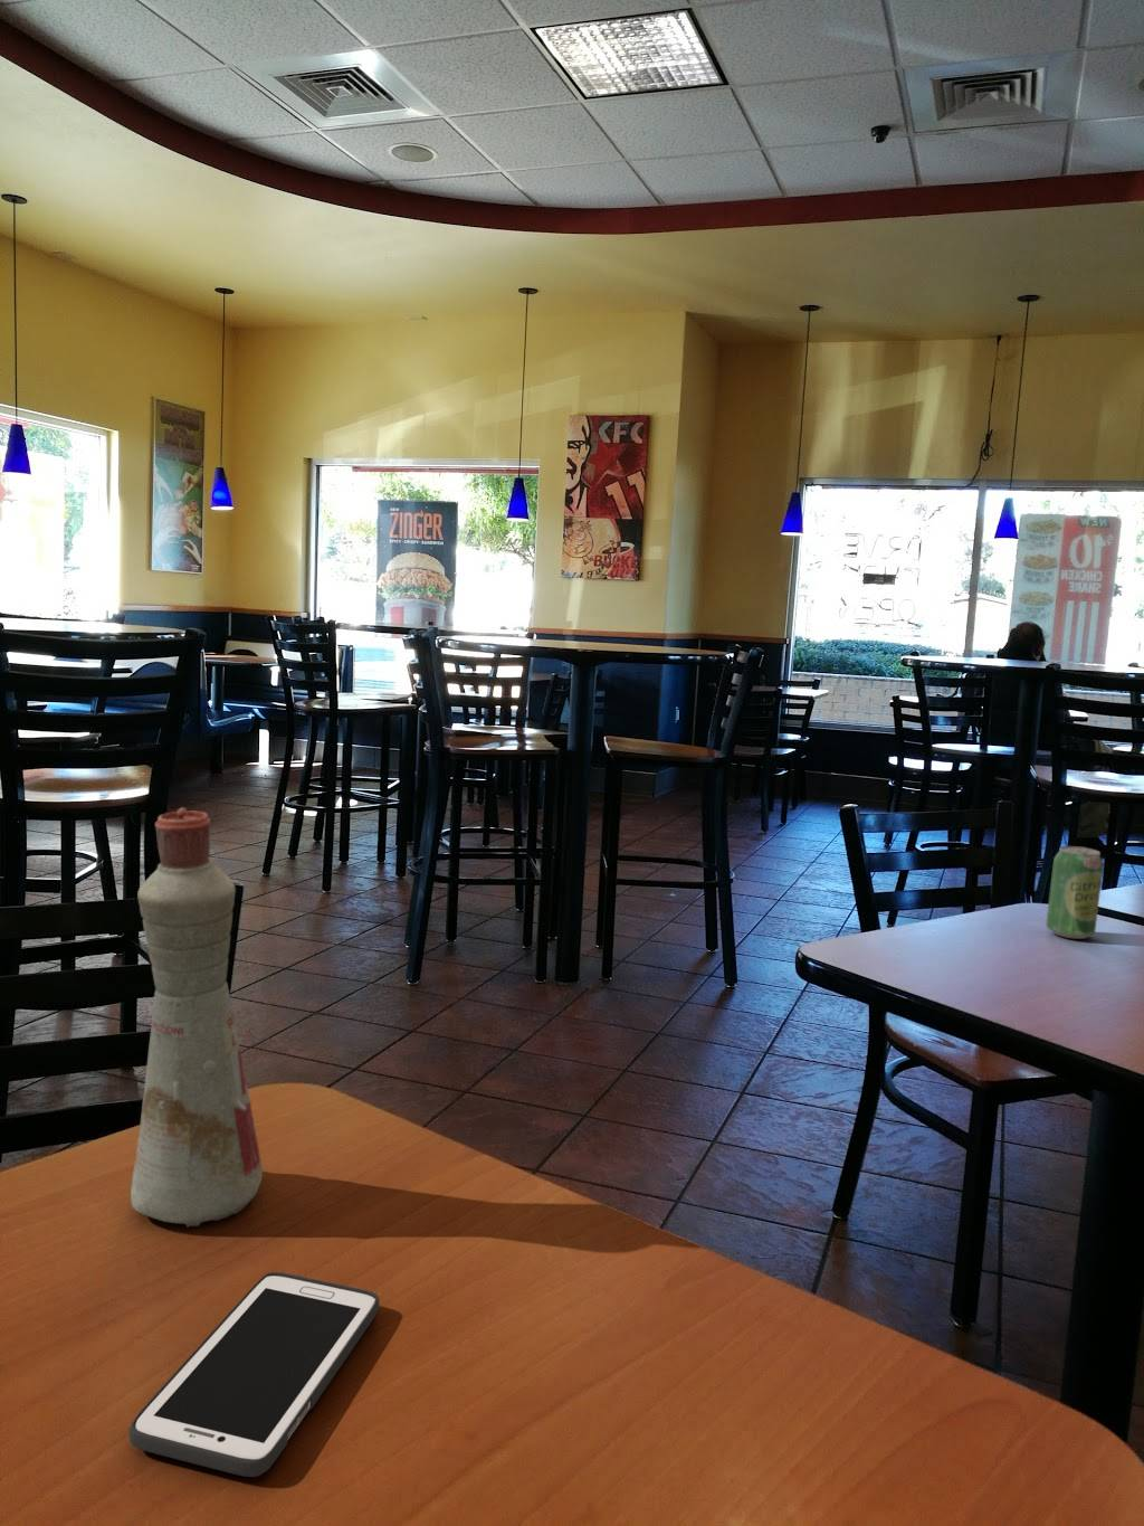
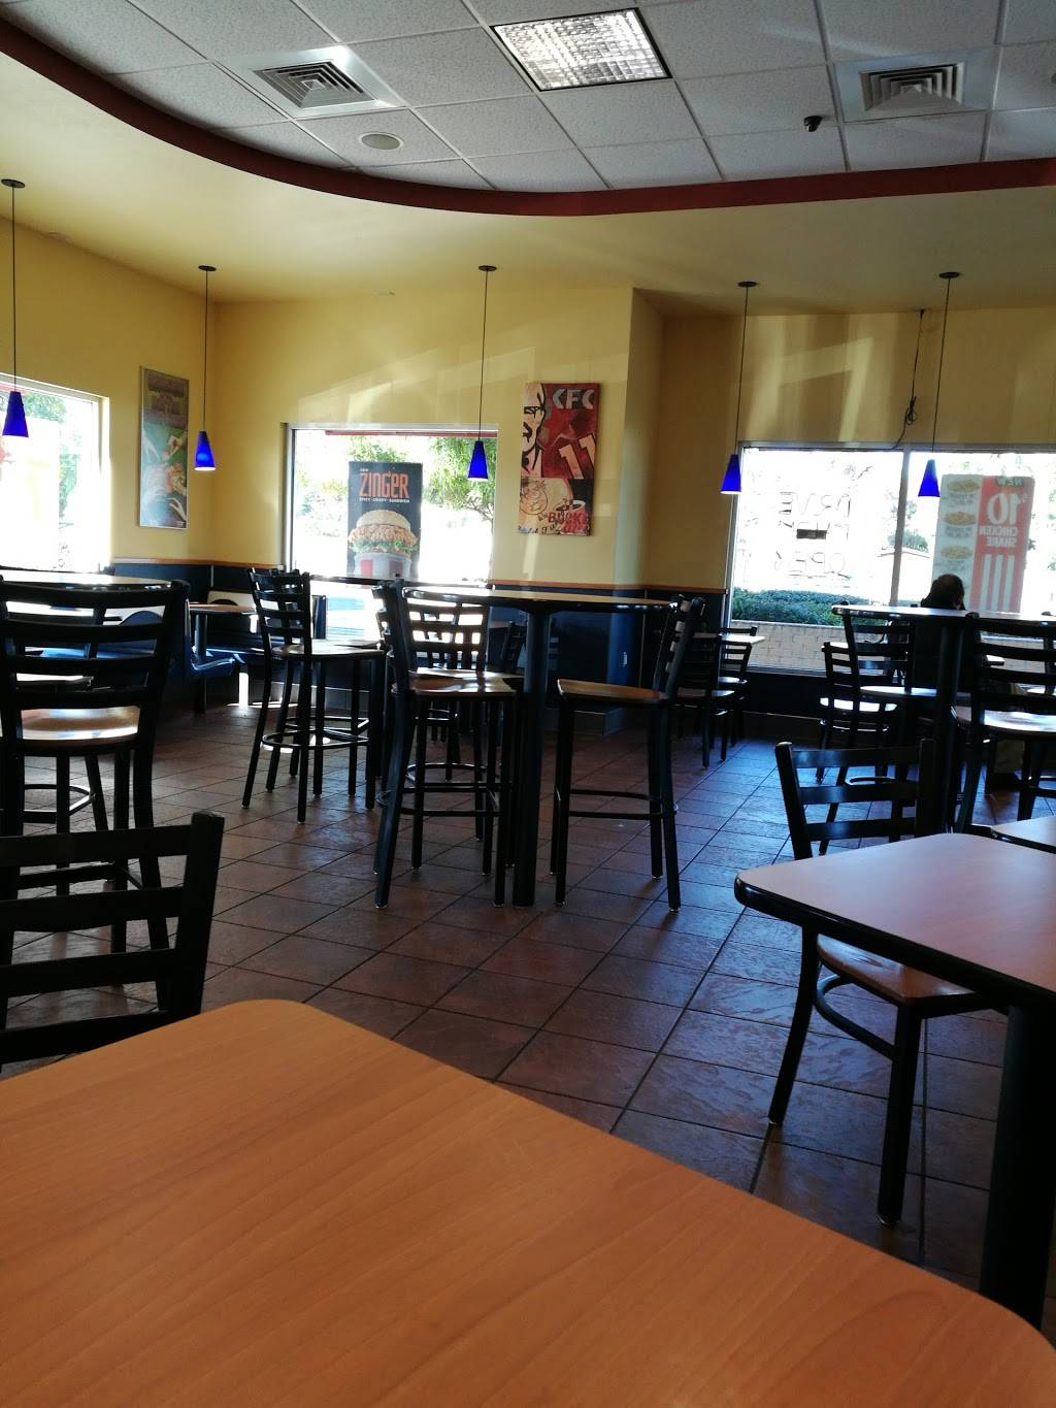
- beverage can (1074, 891)
- cell phone (264, 1362)
- bottle (198, 1005)
